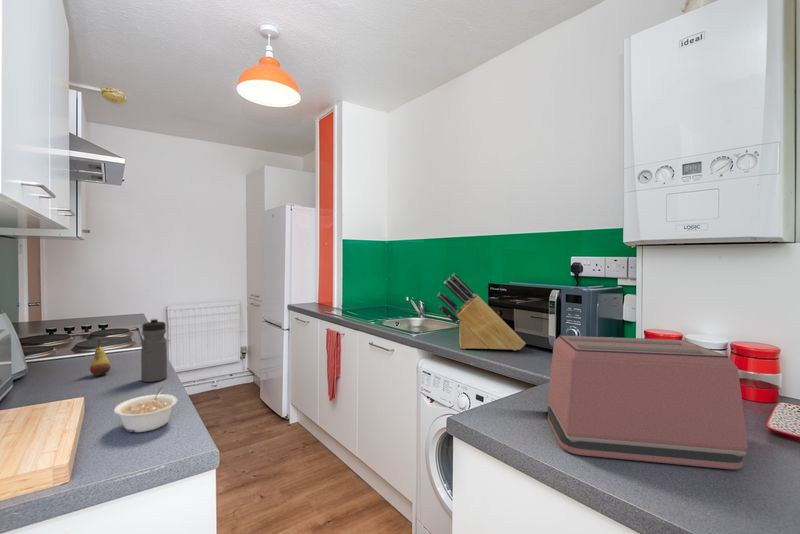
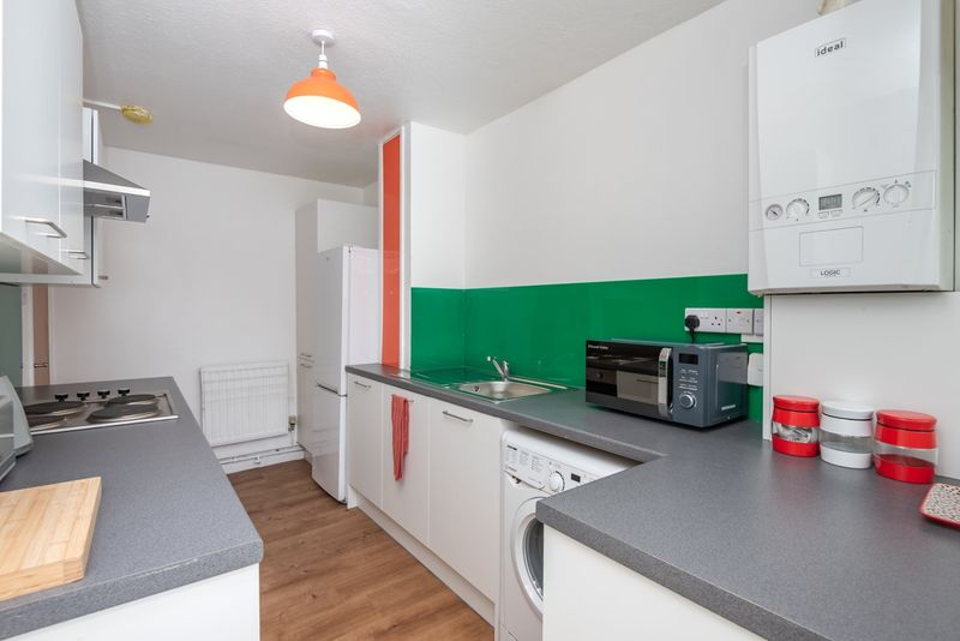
- knife block (479, 310)
- legume (146, 411)
- toaster (637, 392)
- water bottle (154, 348)
- fruit (100, 357)
